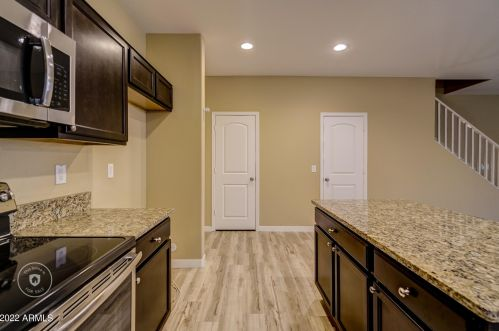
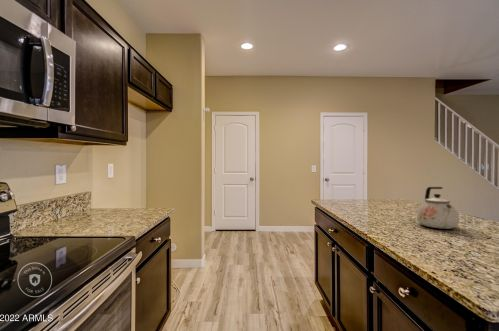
+ kettle (437, 206)
